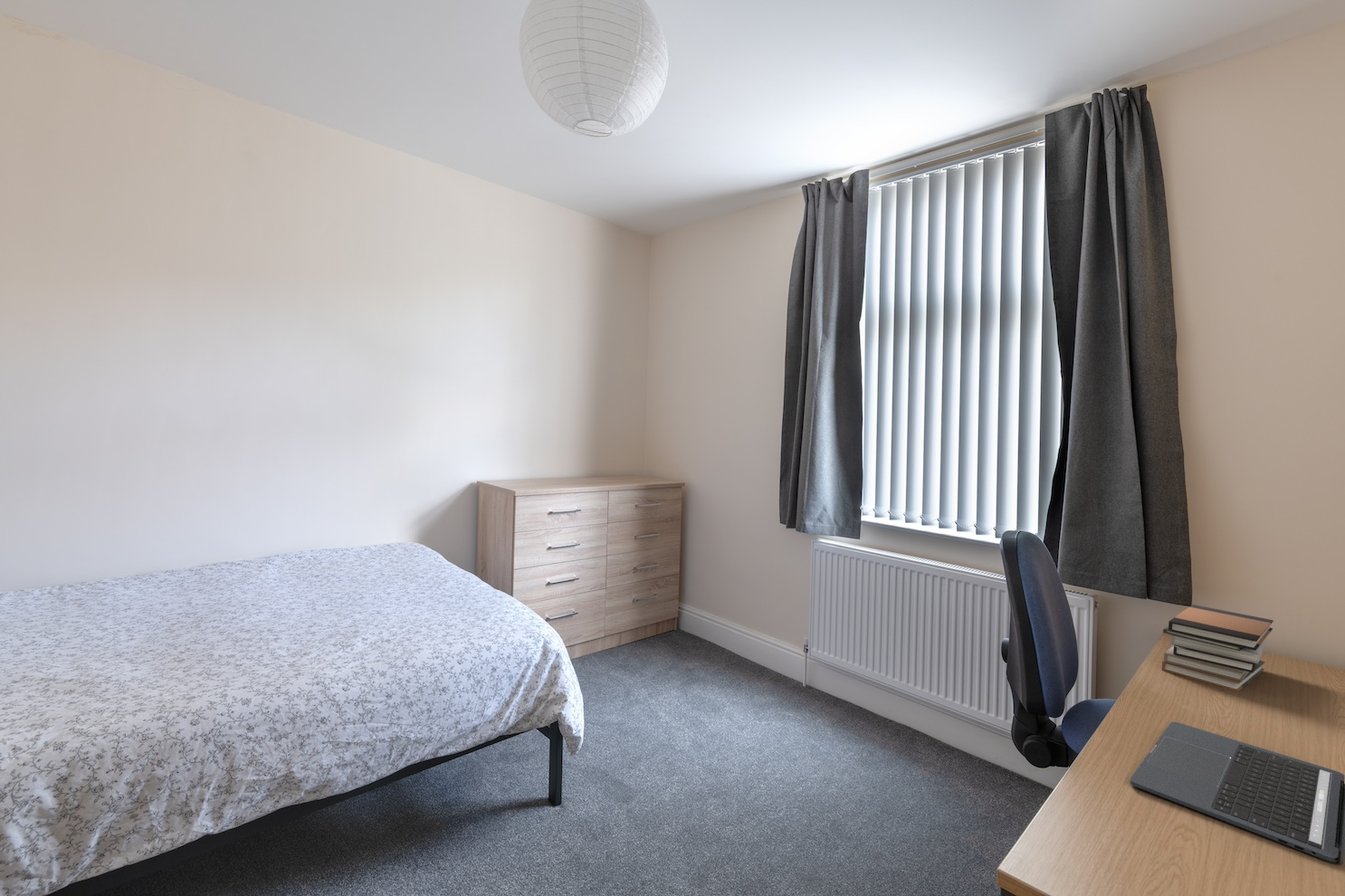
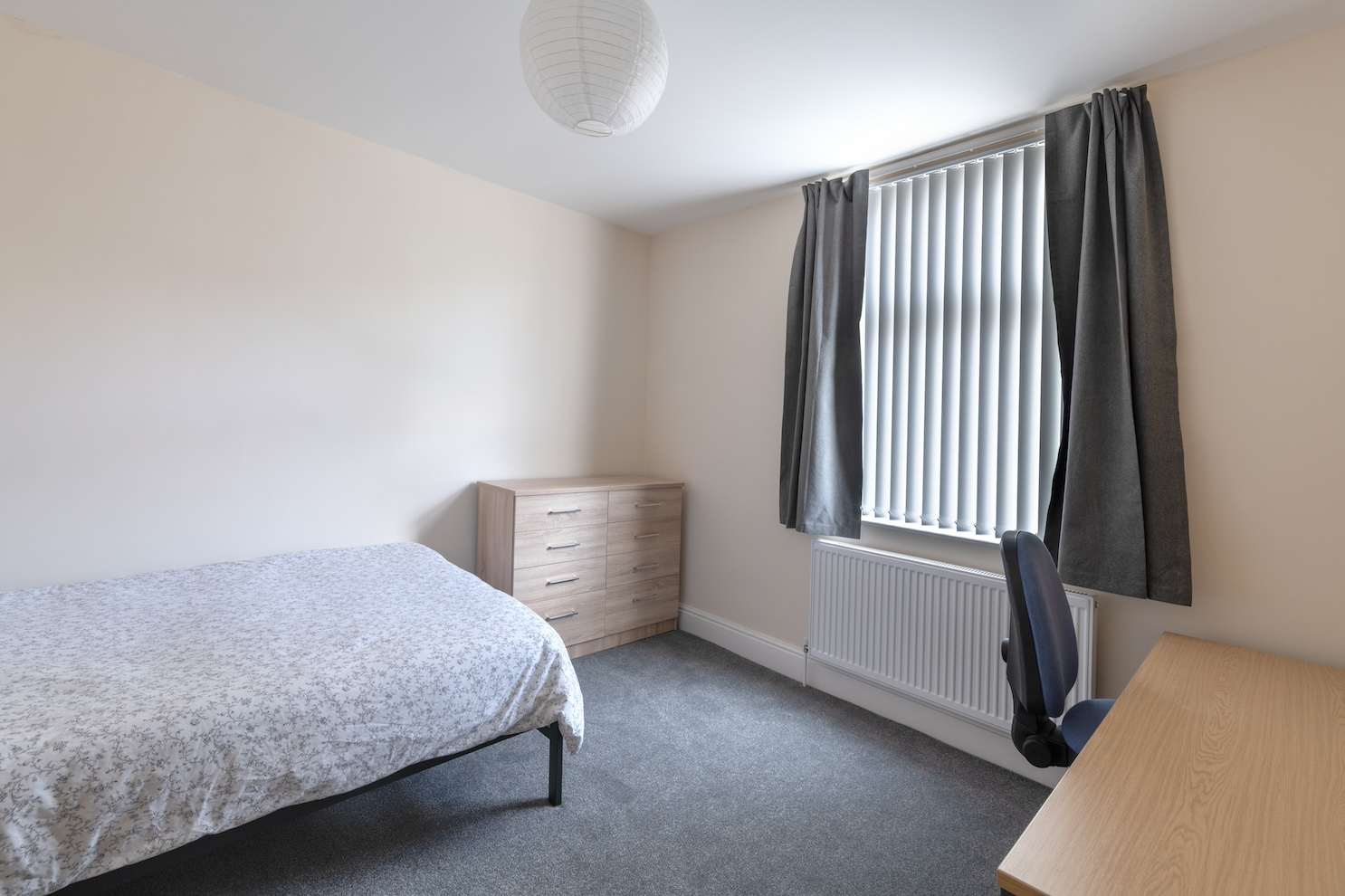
- book stack (1217, 644)
- laptop (1240, 741)
